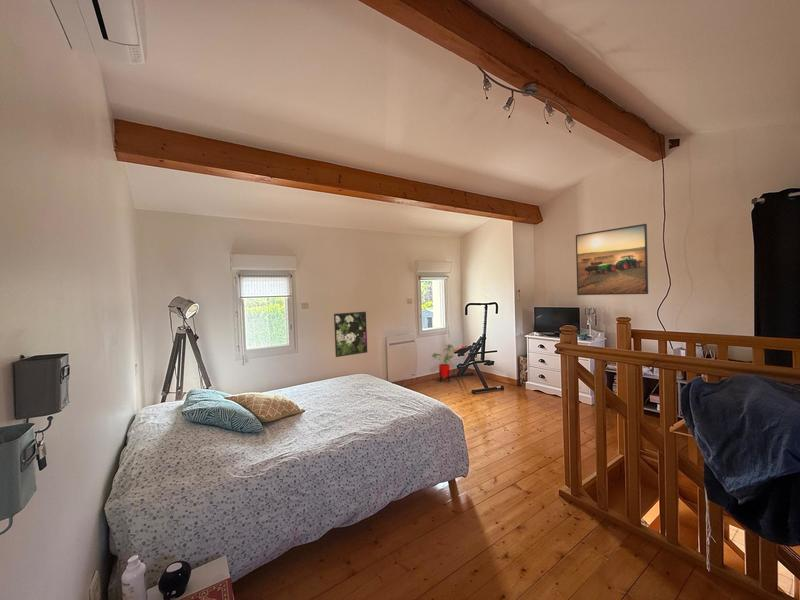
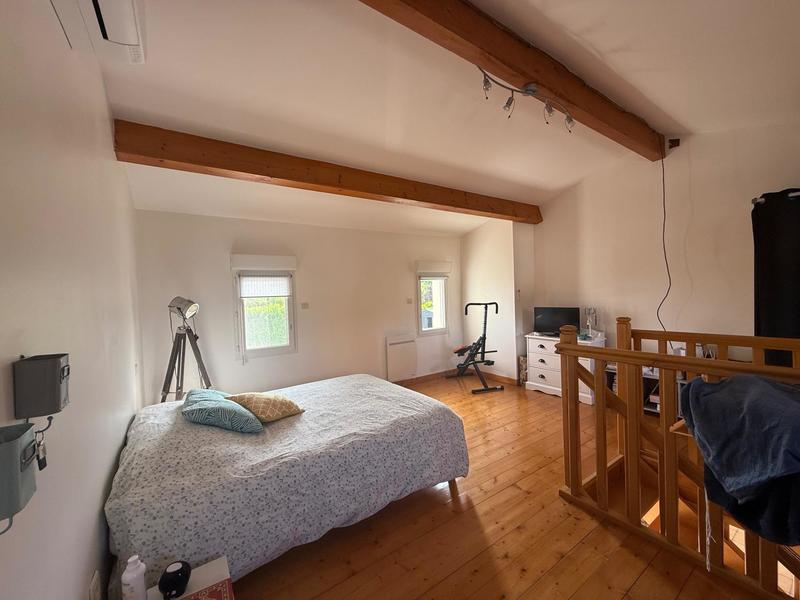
- house plant (445, 362)
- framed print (351, 333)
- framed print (609, 262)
